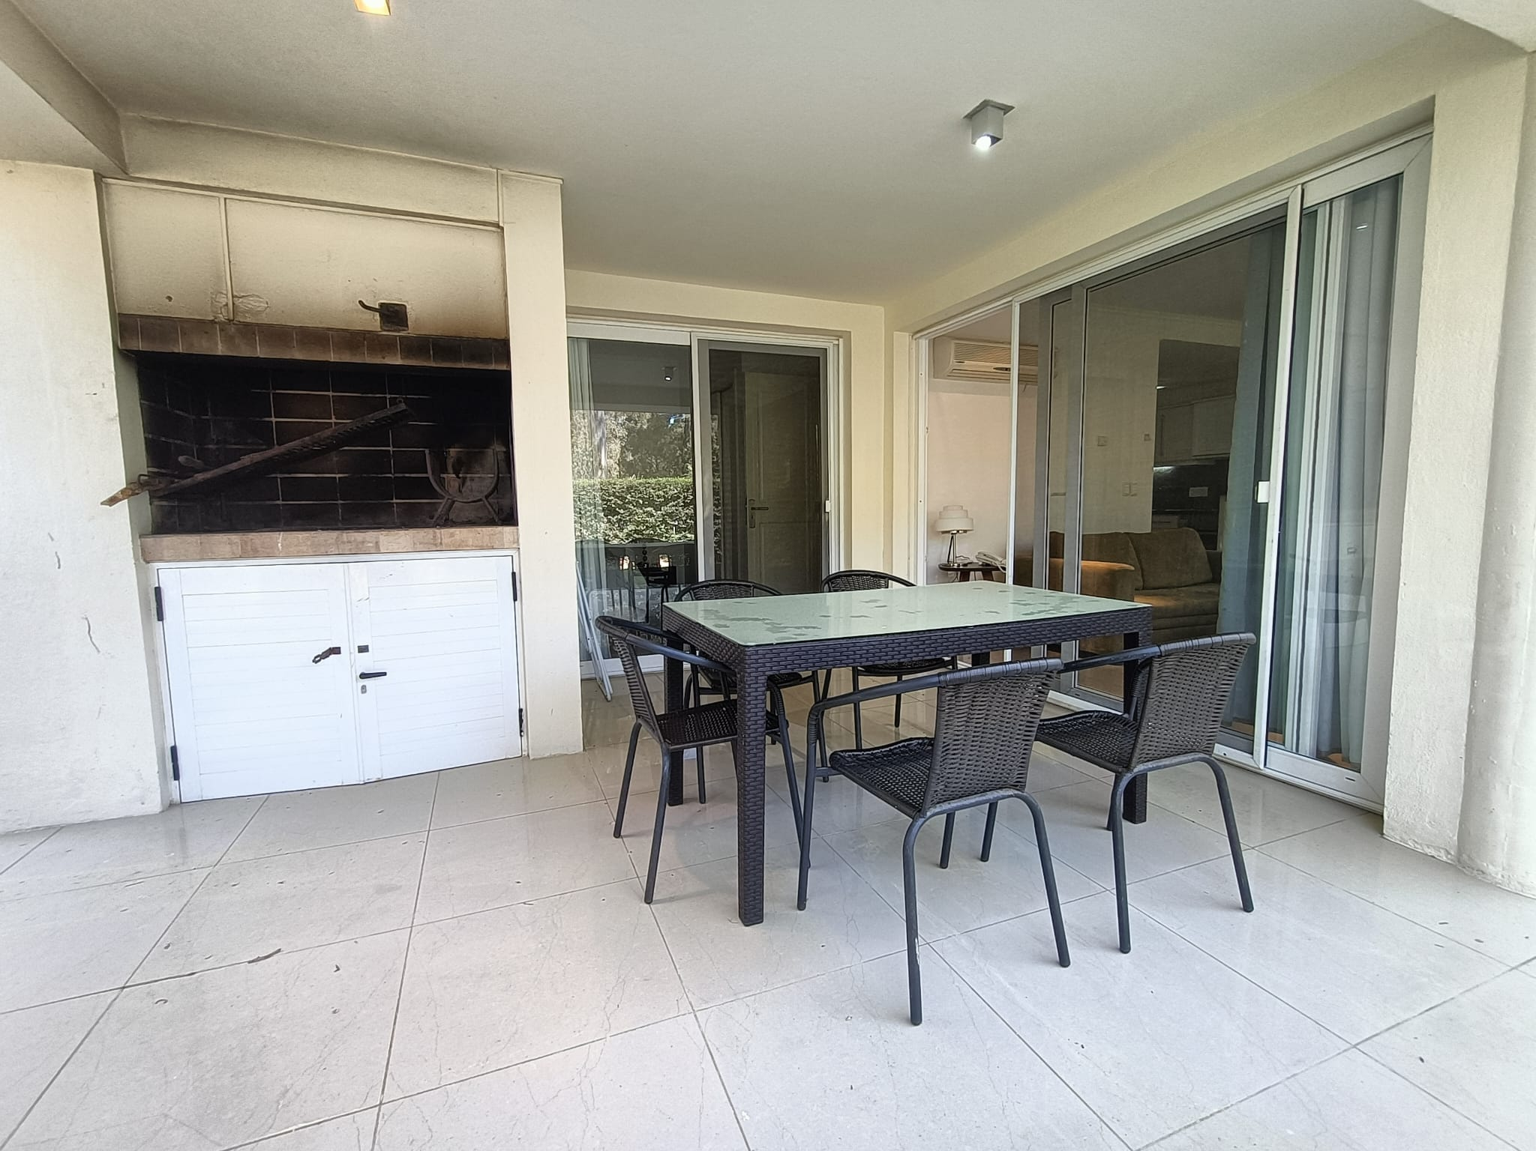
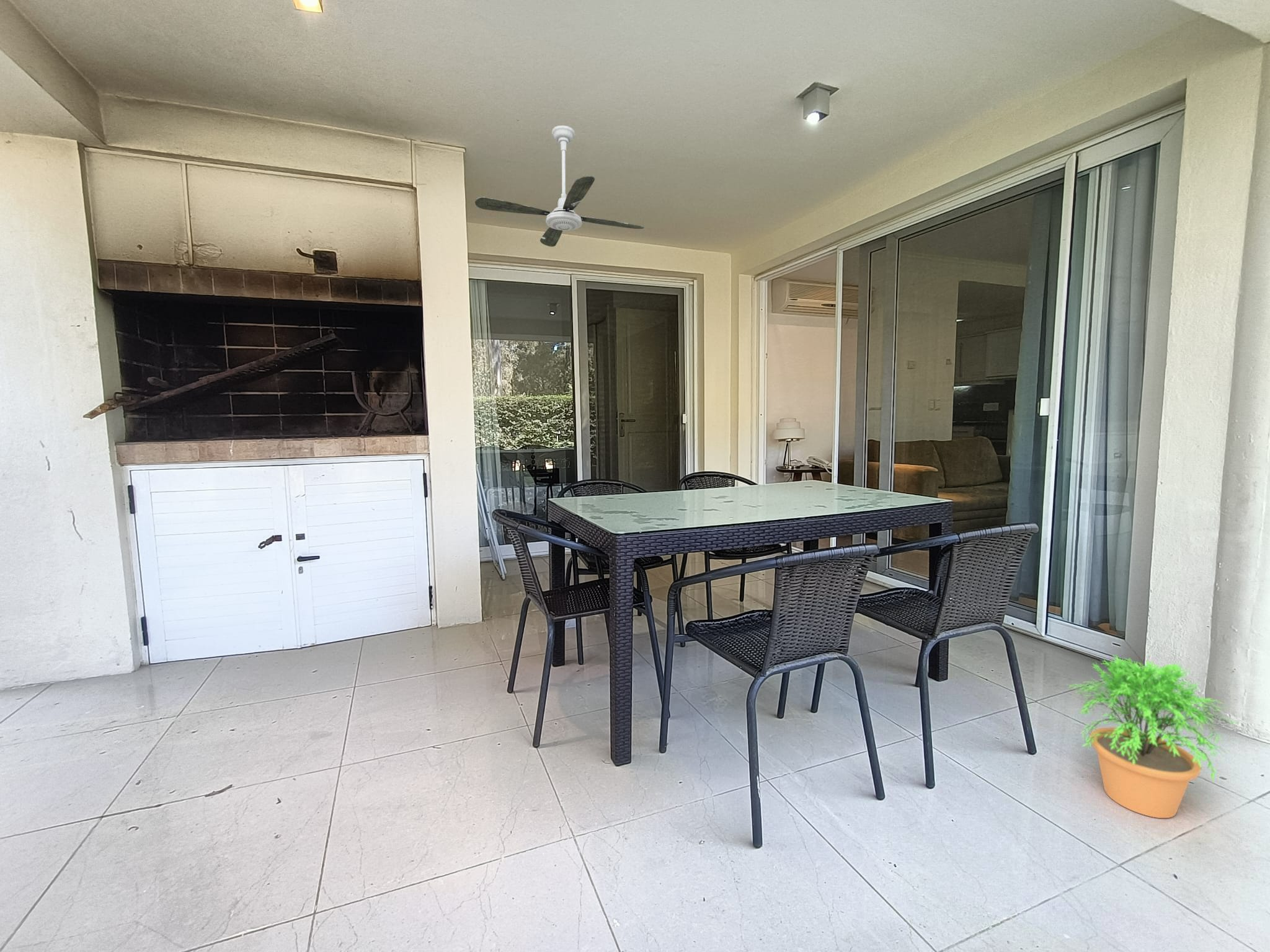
+ ceiling fan (562, 178)
+ potted plant (1141, 728)
